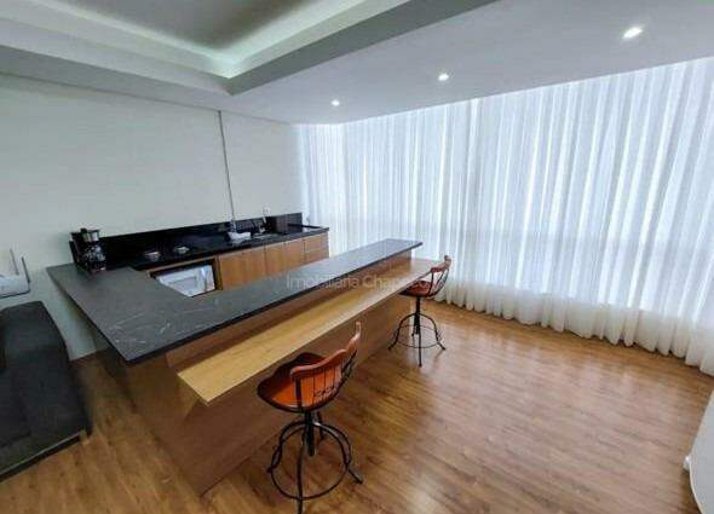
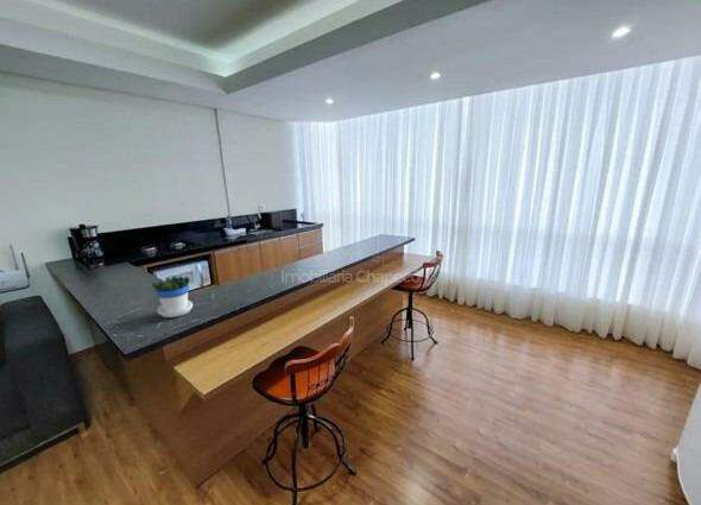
+ flowerpot (173, 296)
